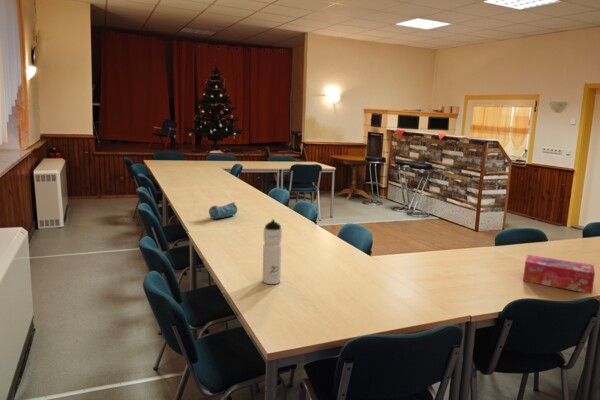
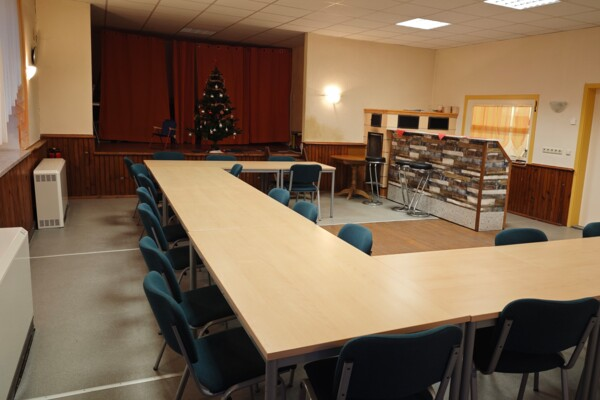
- pencil case (223, 210)
- tissue box (557, 273)
- water bottle (272, 250)
